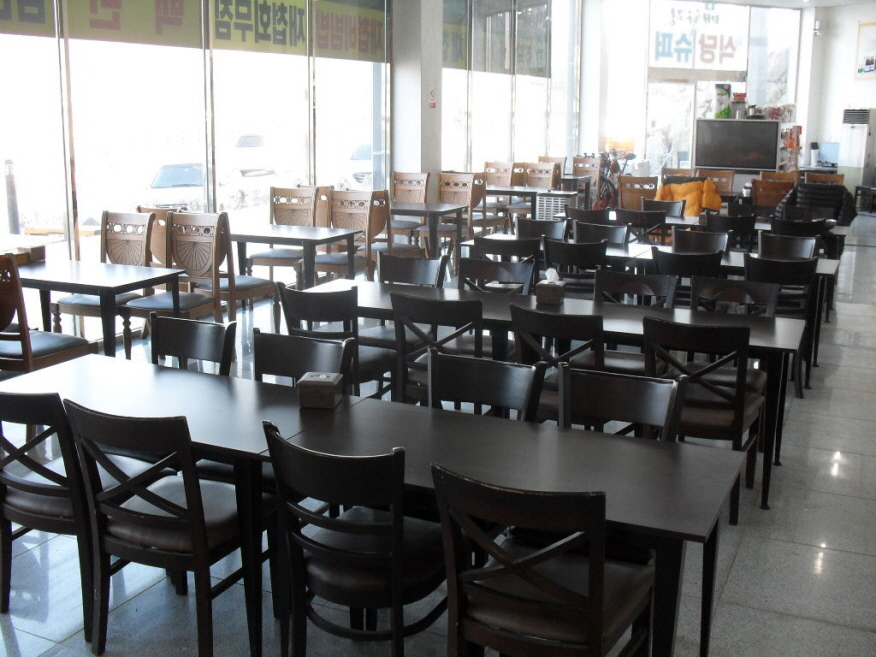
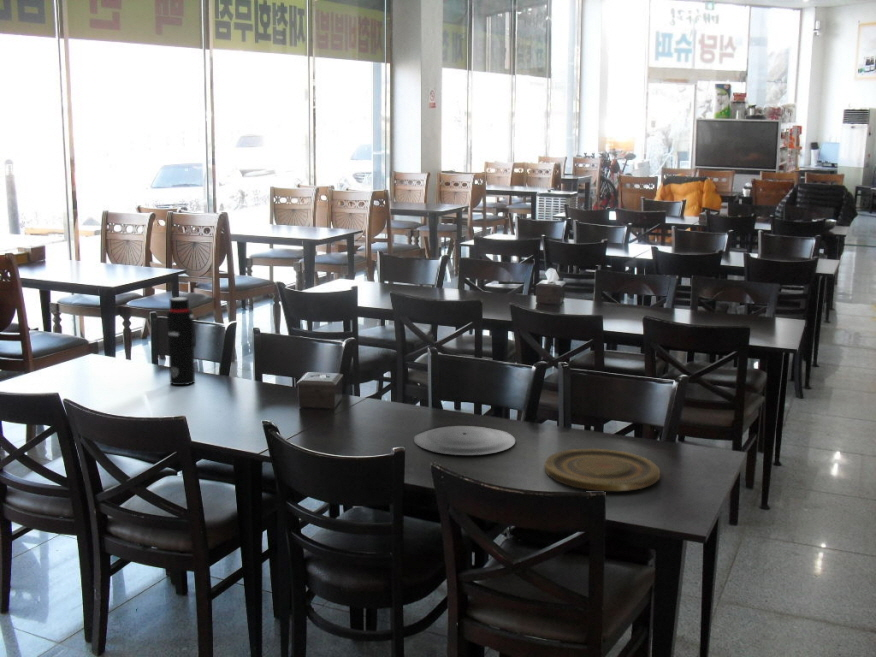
+ plate (601, 468)
+ plate (464, 436)
+ water bottle (182, 341)
